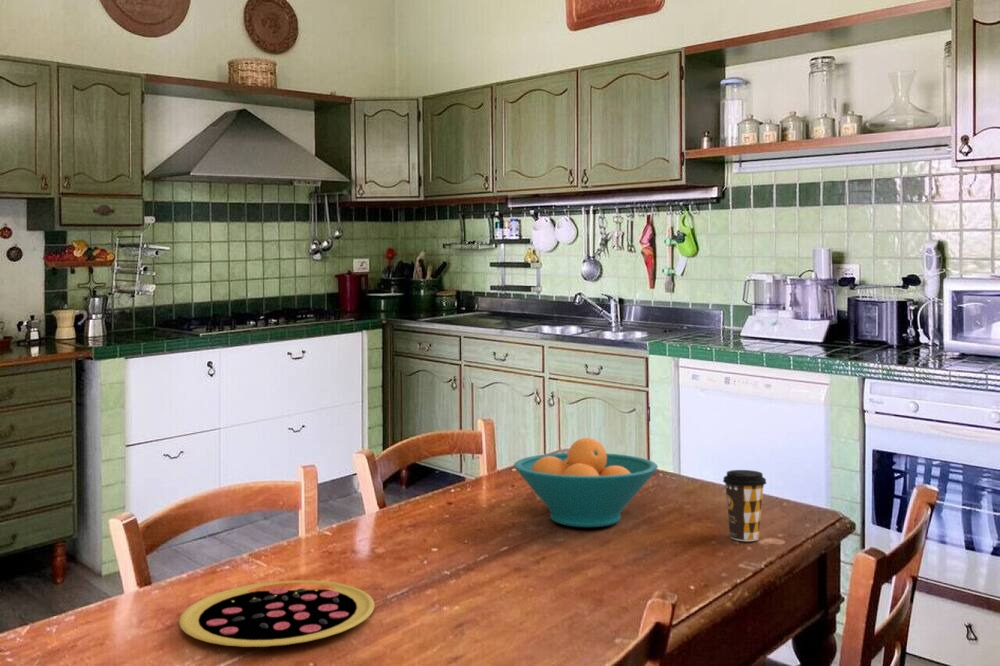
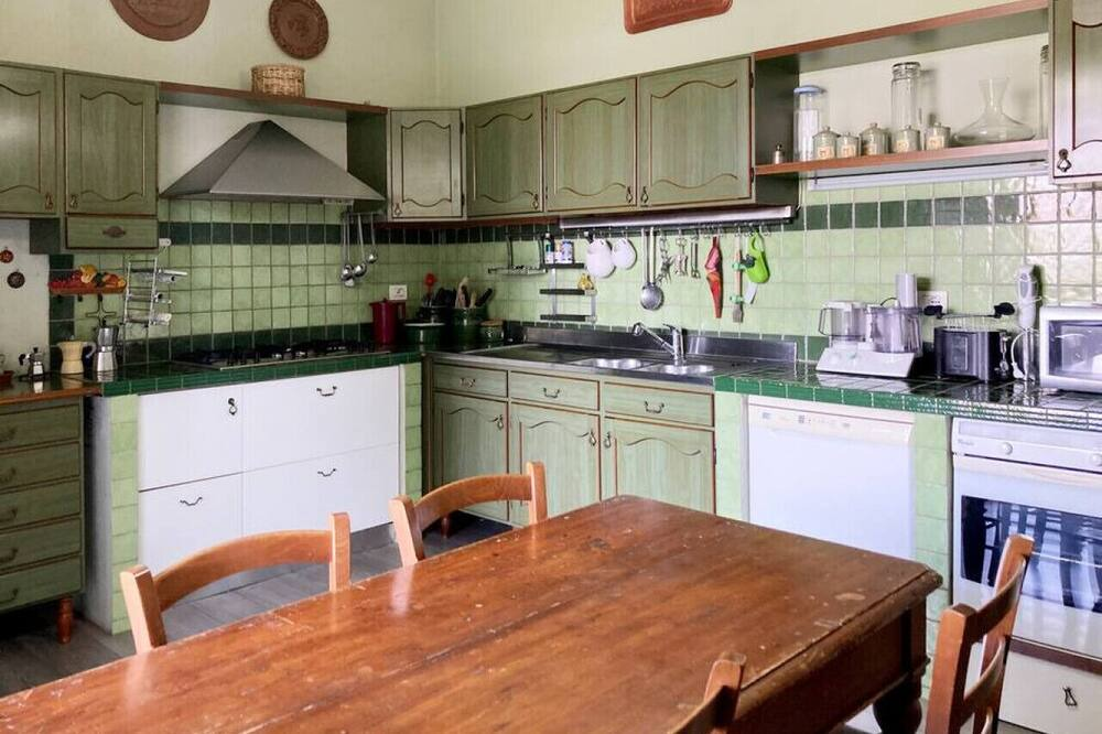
- fruit bowl (585, 479)
- pizza (279, 611)
- coffee cup (744, 505)
